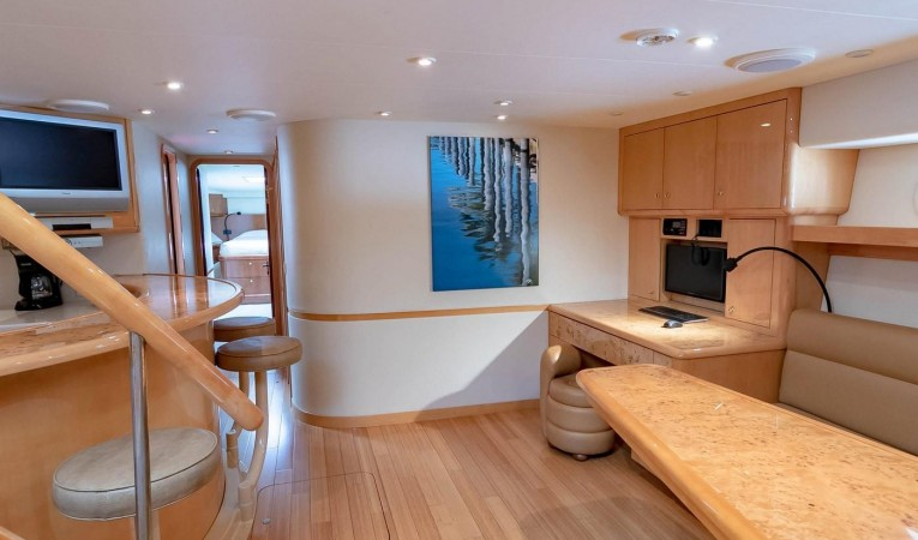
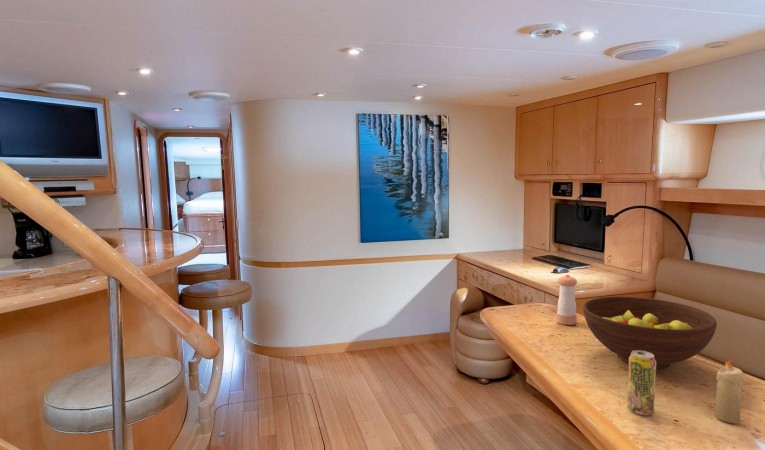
+ candle (729, 389)
+ fruit bowl (644, 336)
+ beverage can (641, 381)
+ pepper shaker (566, 298)
